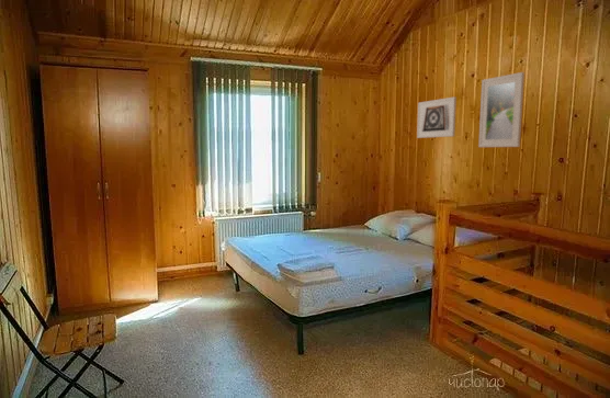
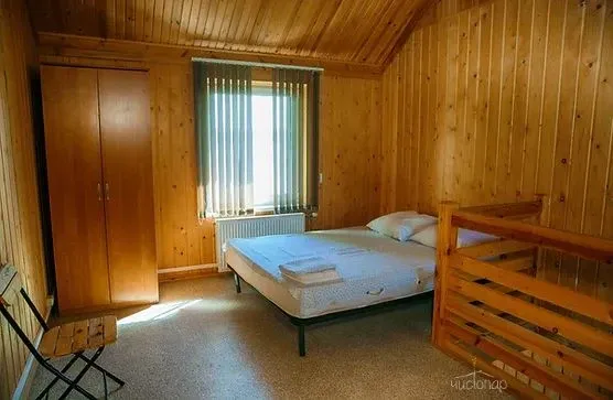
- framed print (434, 118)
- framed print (499, 112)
